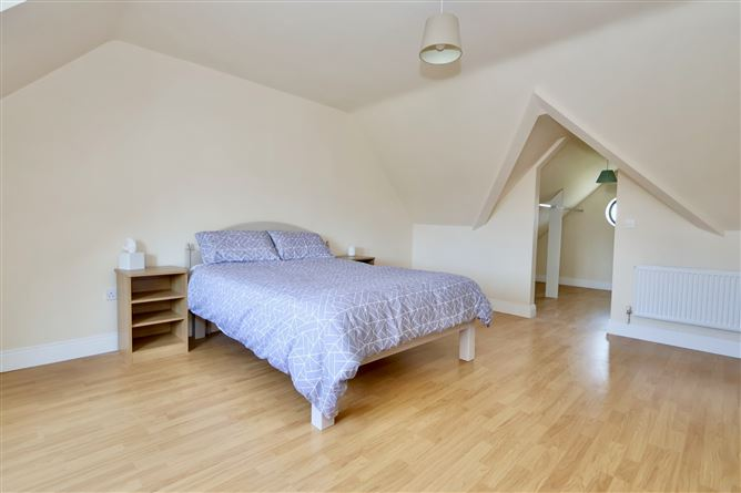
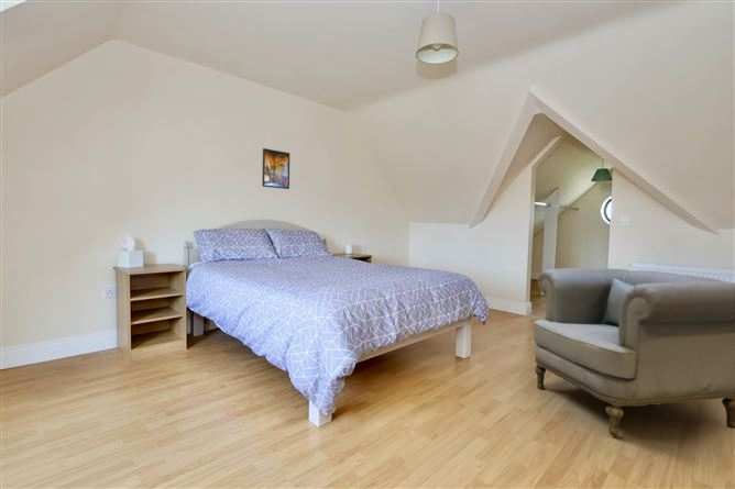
+ armchair (623, 340)
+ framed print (276, 169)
